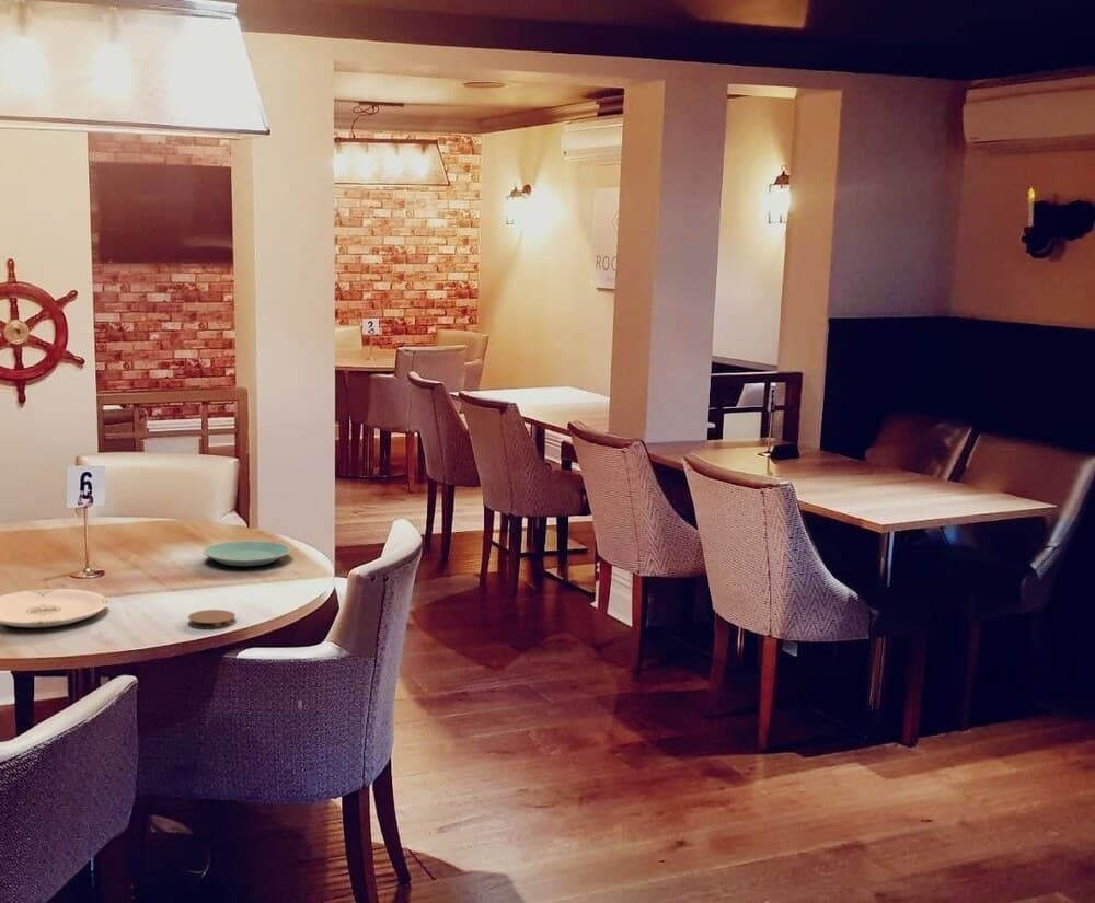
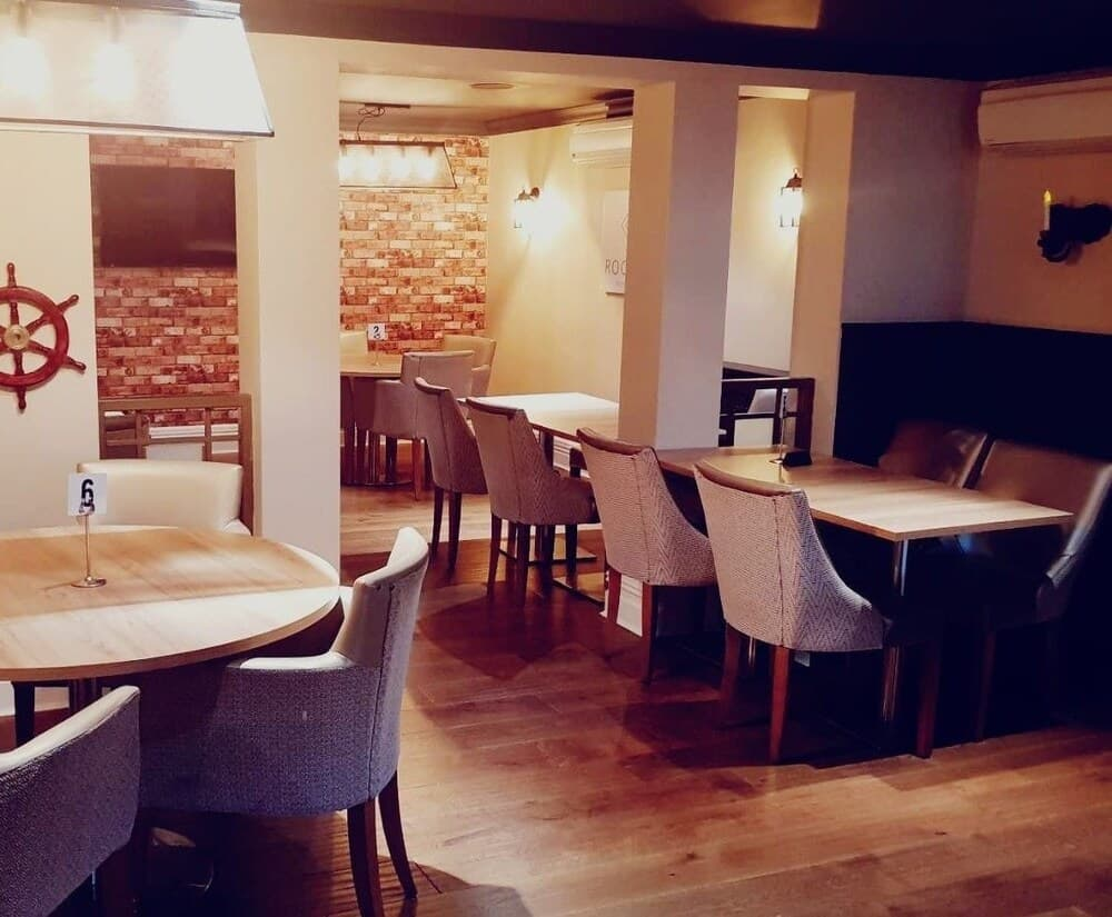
- coaster (211, 618)
- plate (246, 554)
- plate (44, 610)
